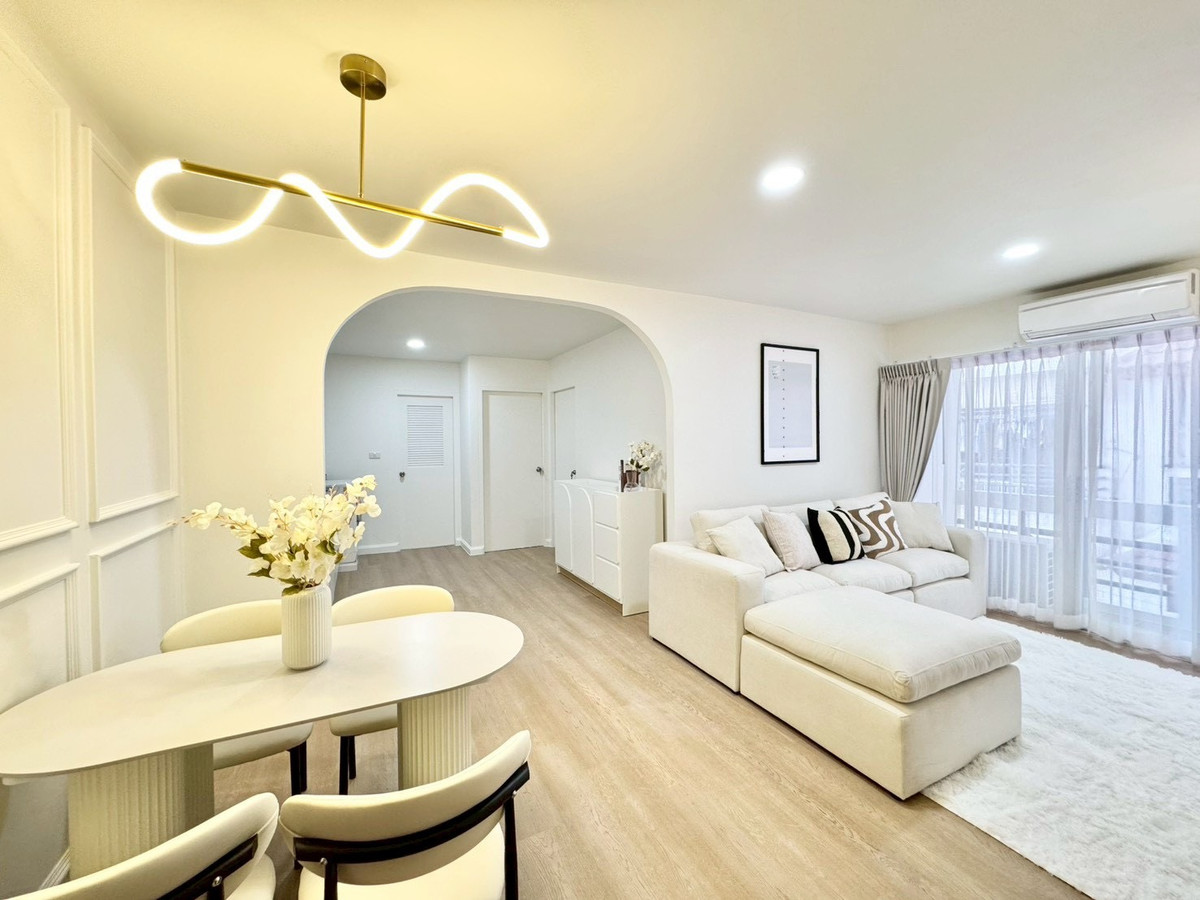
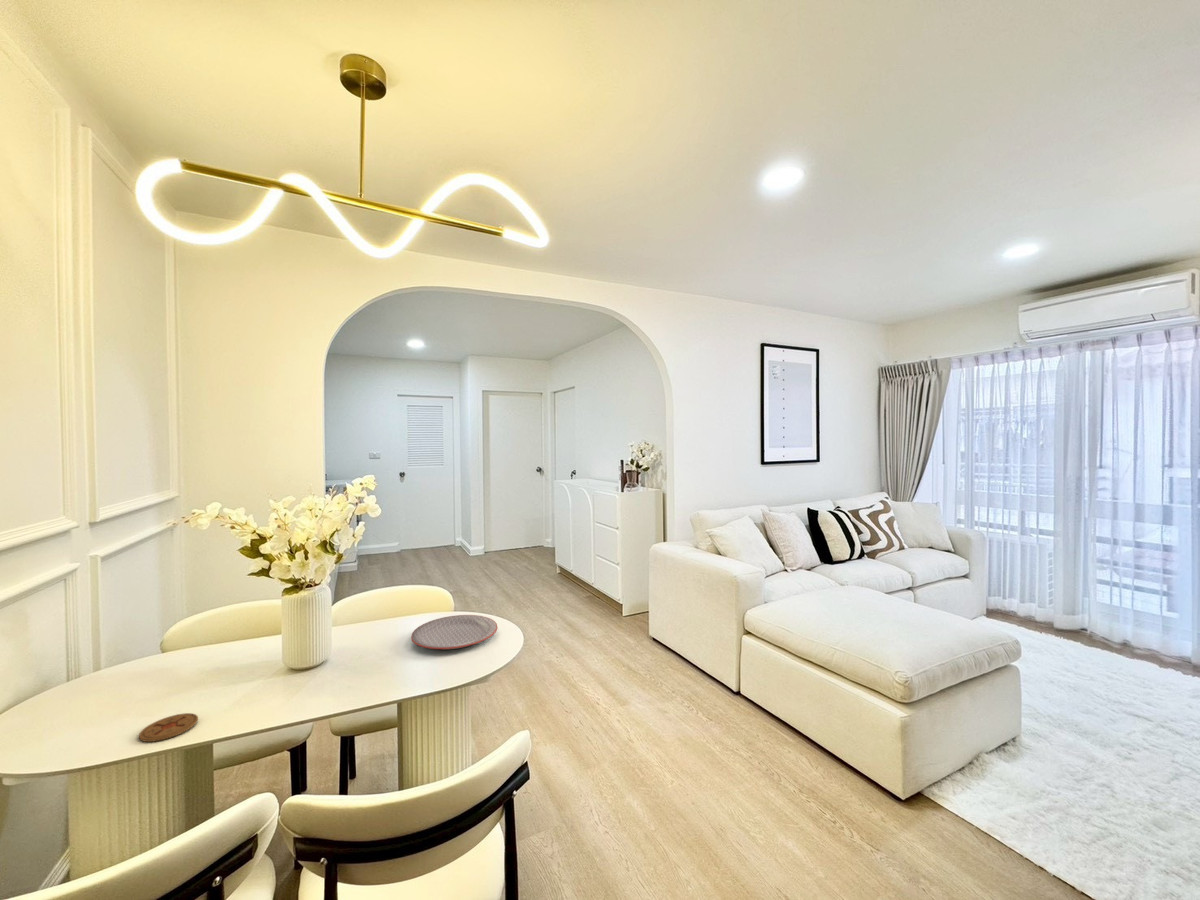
+ coaster (169, 726)
+ plate (455, 633)
